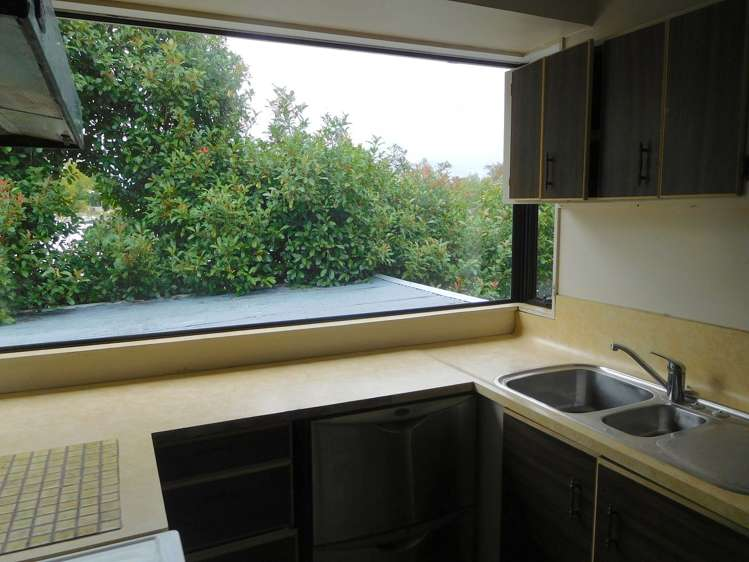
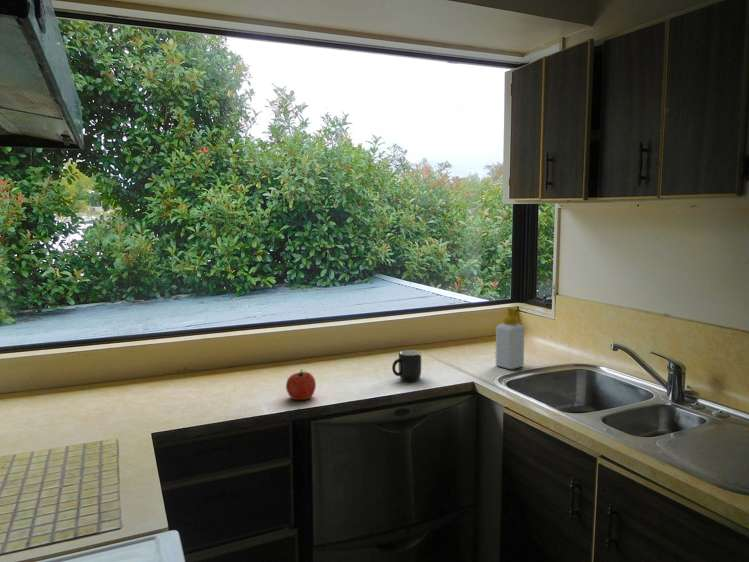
+ apple (301, 384)
+ mug (406, 366)
+ soap bottle (510, 337)
